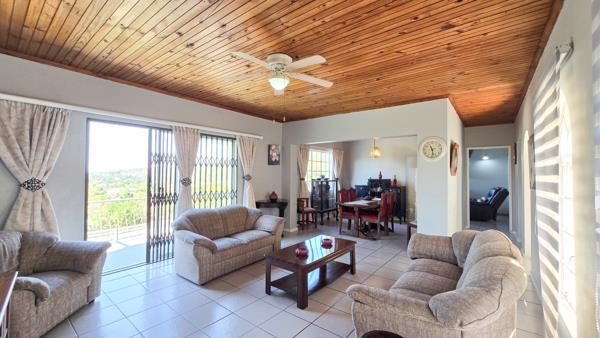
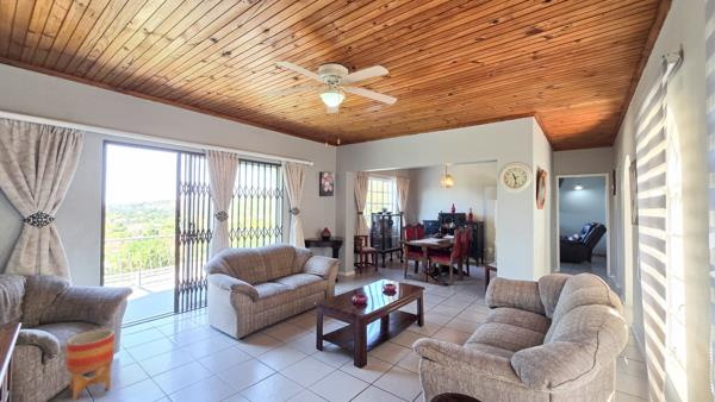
+ planter (91, 362)
